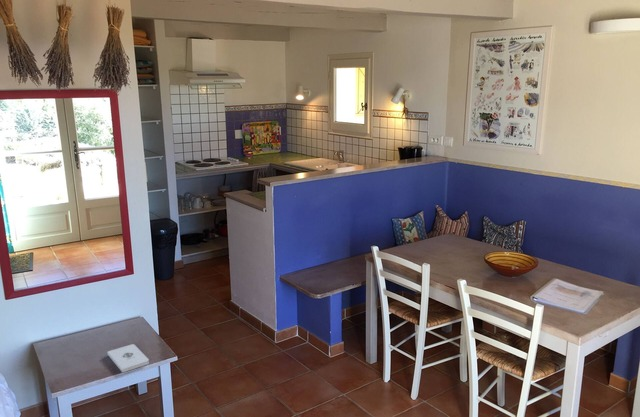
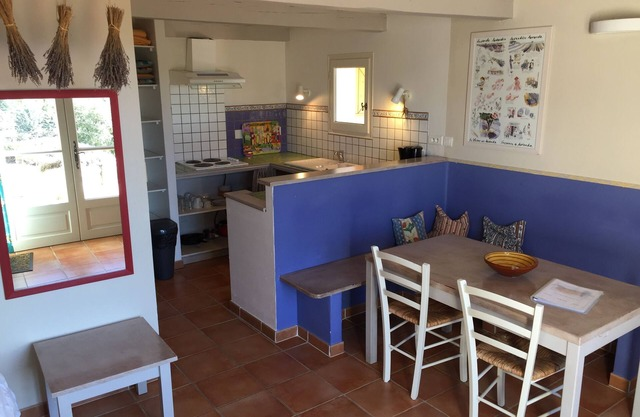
- notepad (128, 357)
